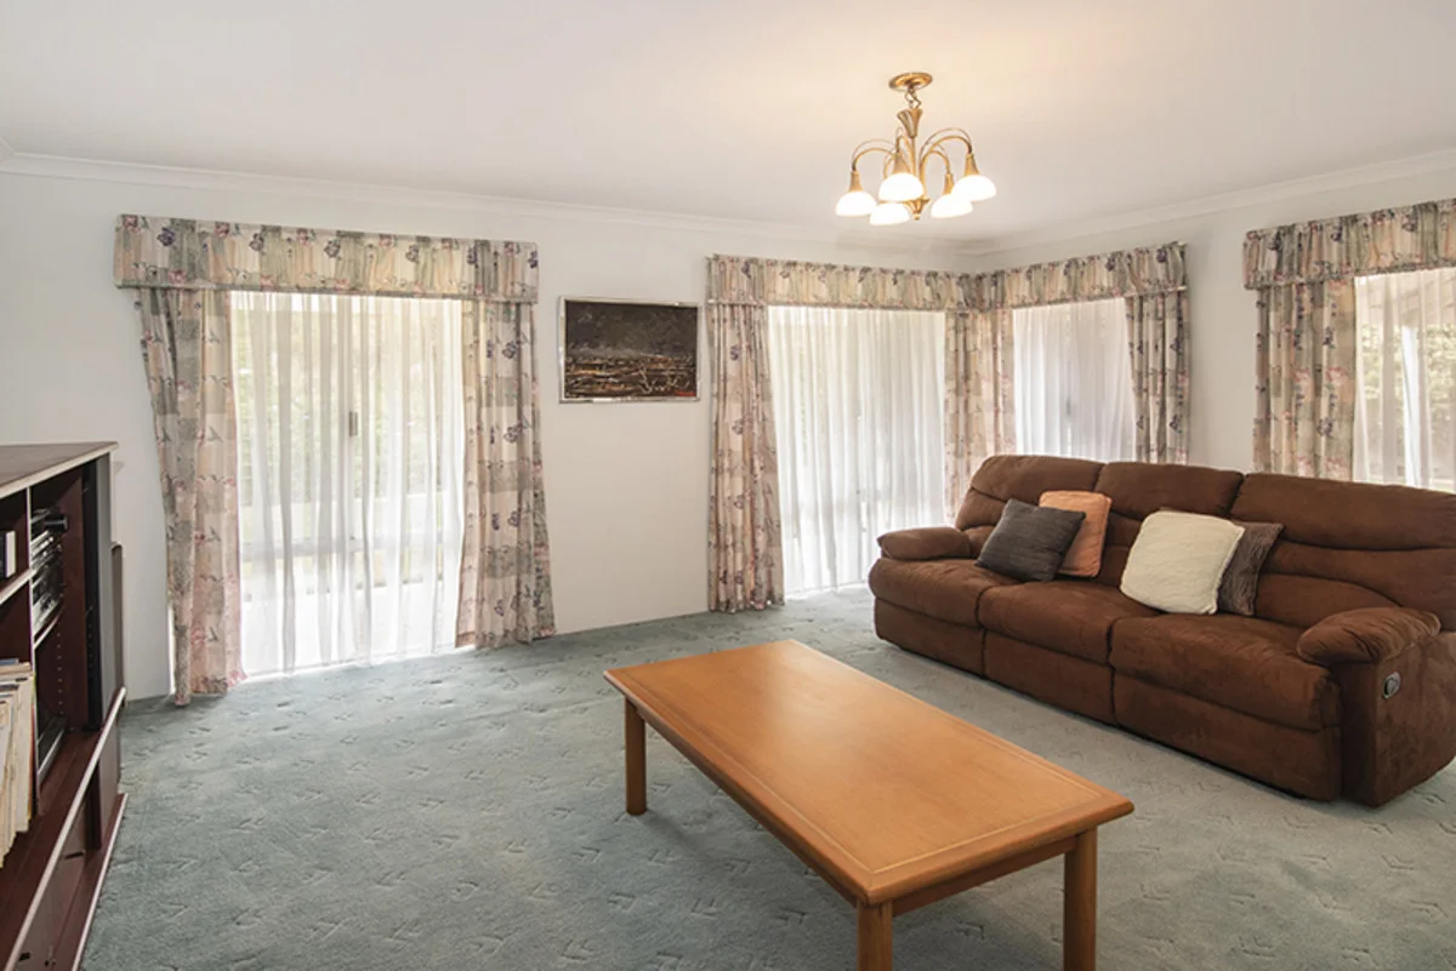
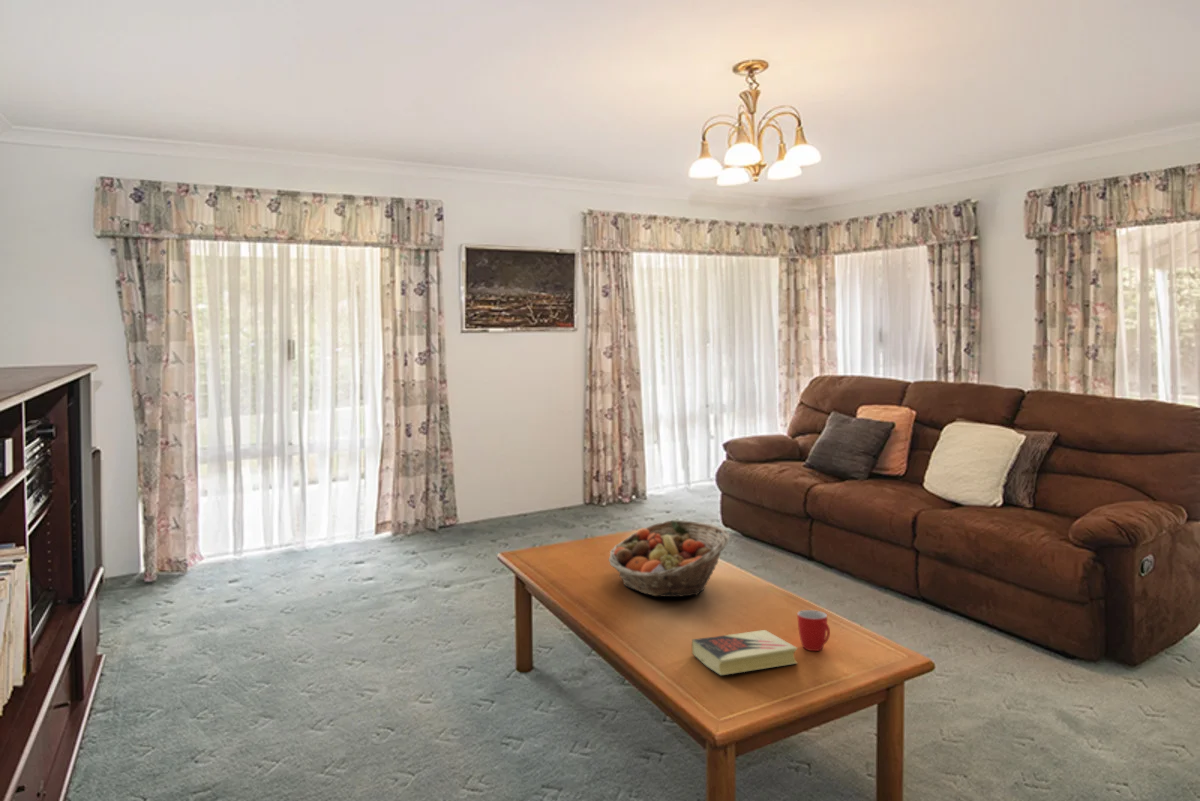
+ mug (816, 632)
+ fruit basket (668, 556)
+ book (744, 651)
